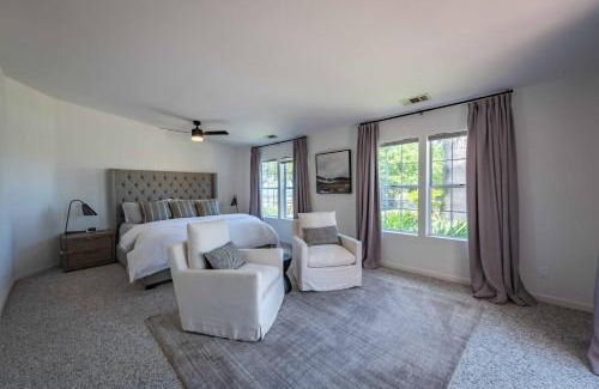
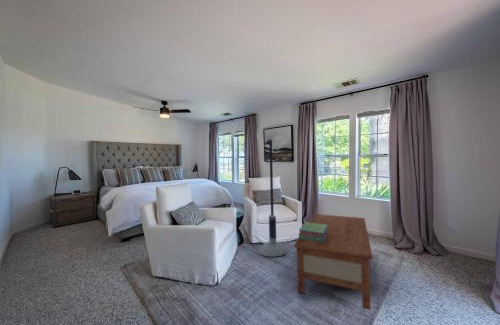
+ floor lamp (271, 195)
+ stack of books (313, 231)
+ coffee table (336, 248)
